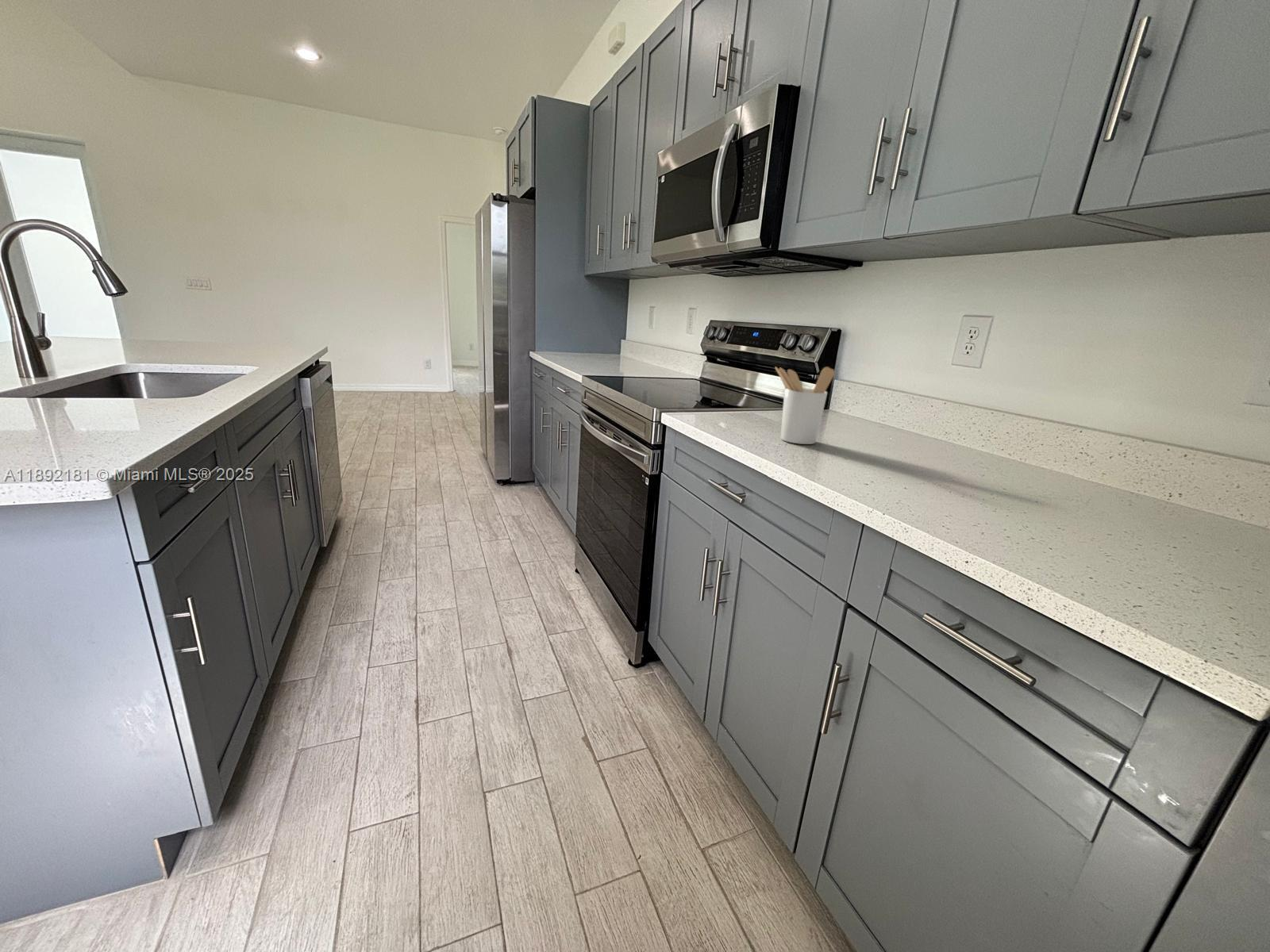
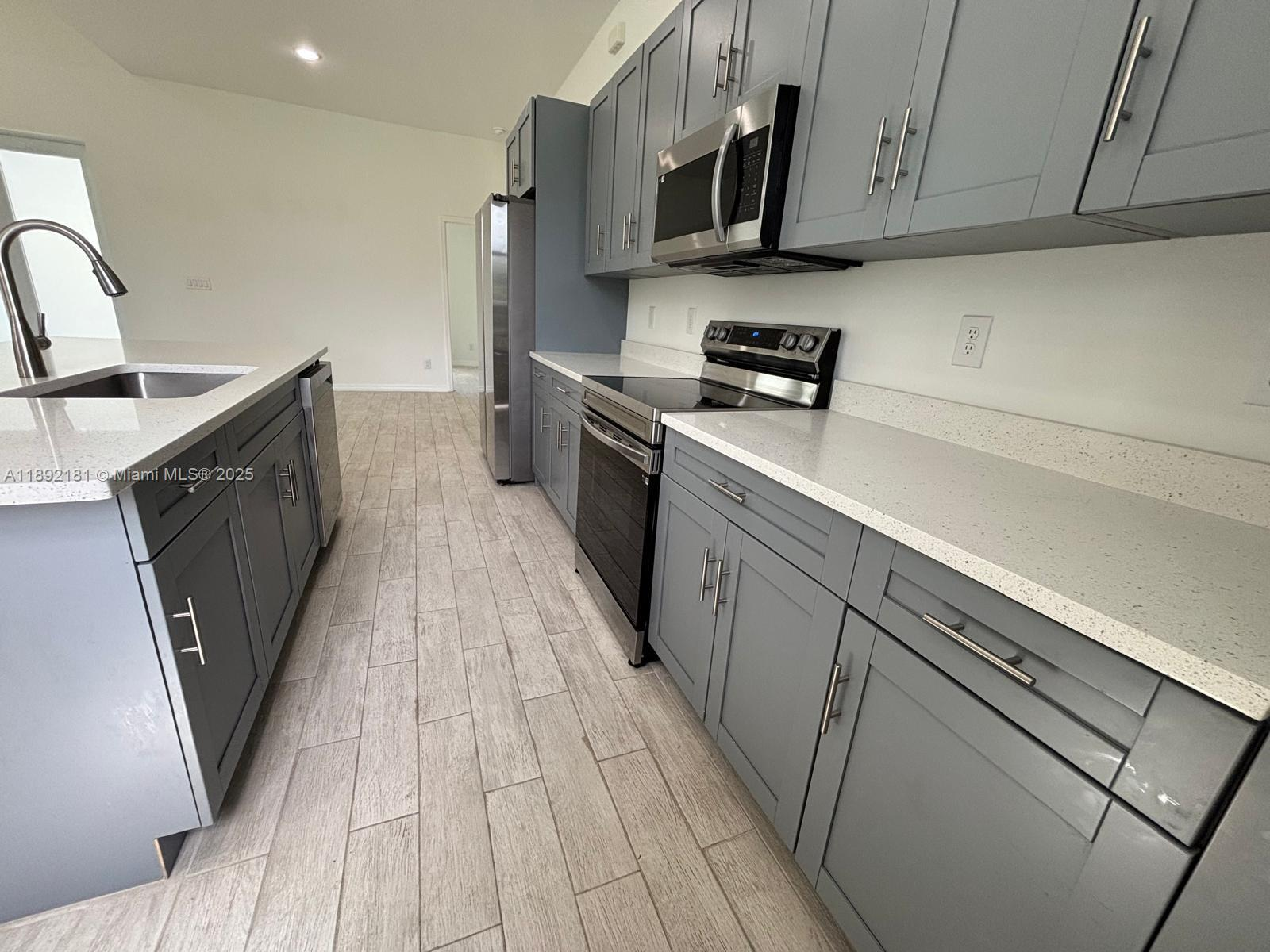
- utensil holder (796, 403)
